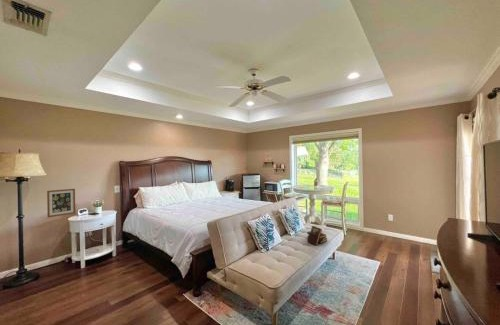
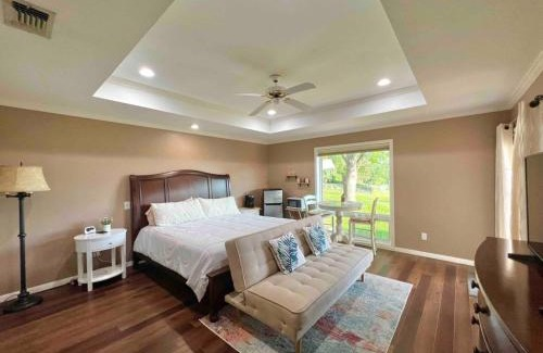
- wall art (61, 202)
- book (315, 233)
